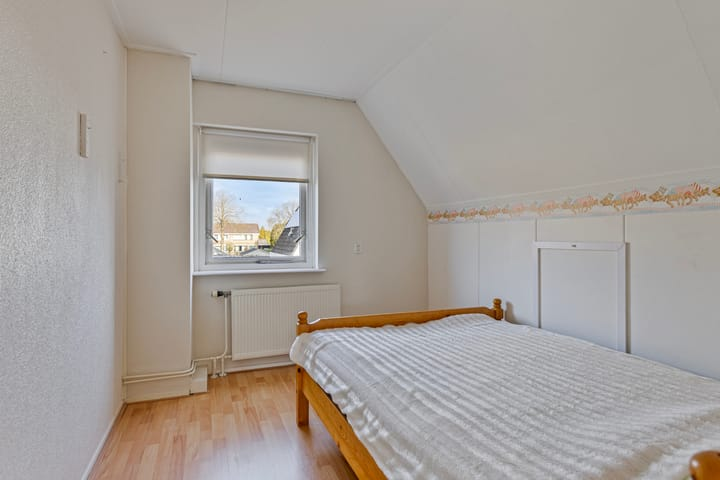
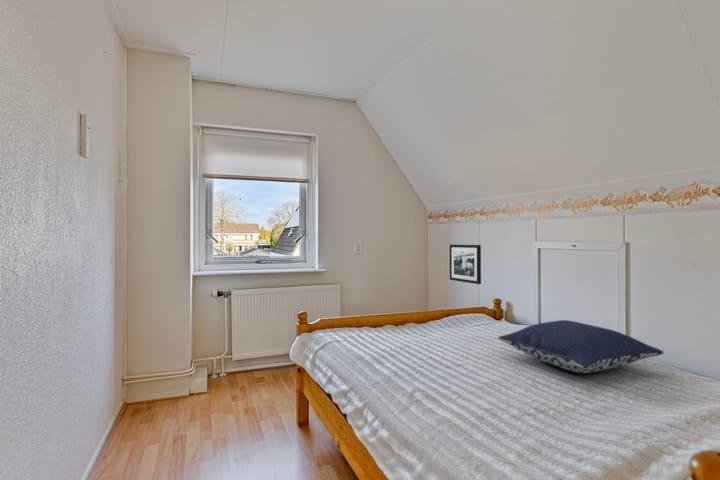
+ pillow (574, 344)
+ picture frame (464, 263)
